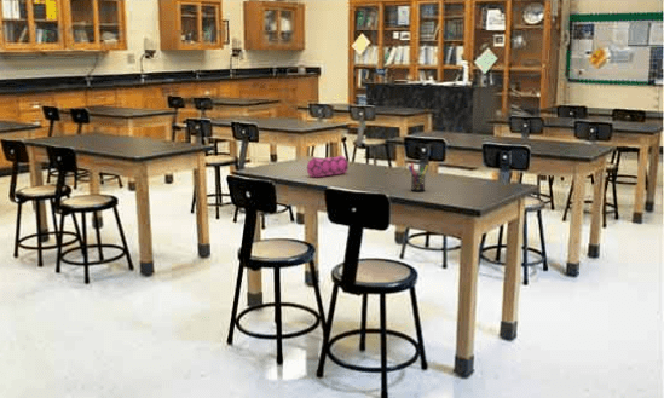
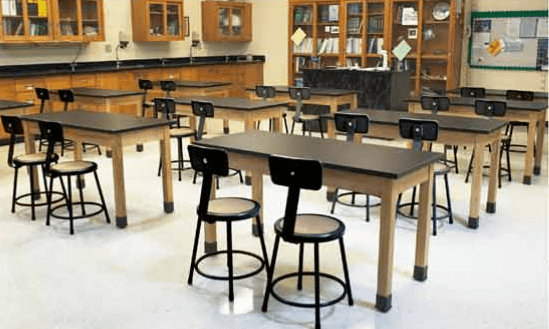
- pen holder (417, 177)
- pencil case (328, 165)
